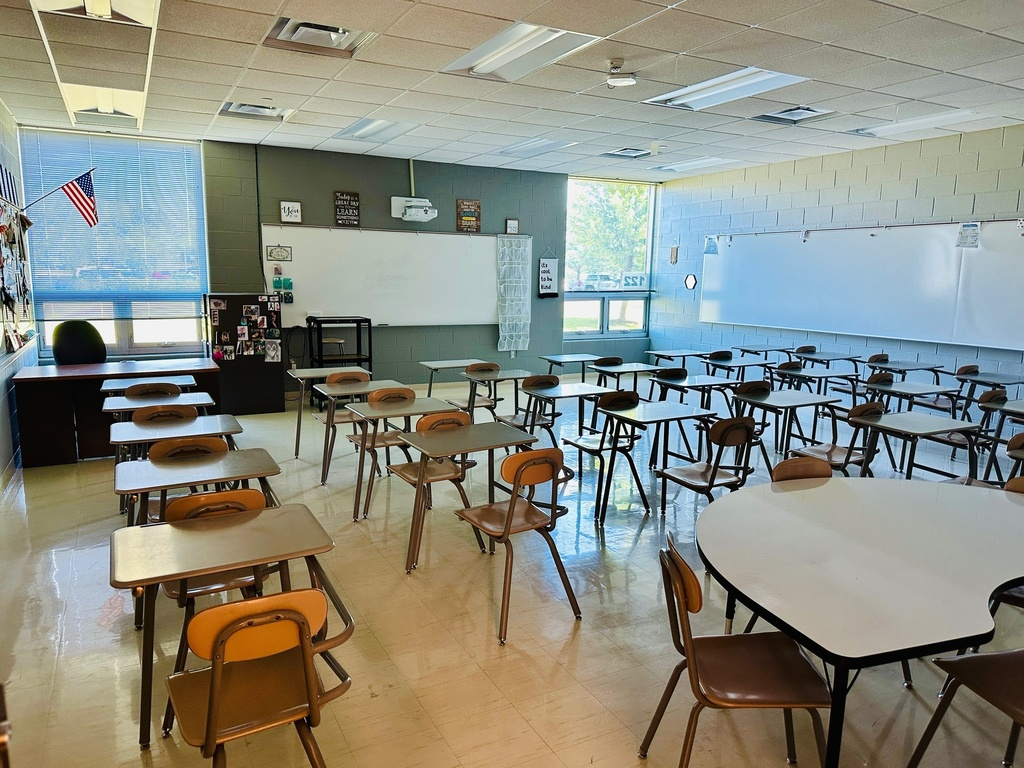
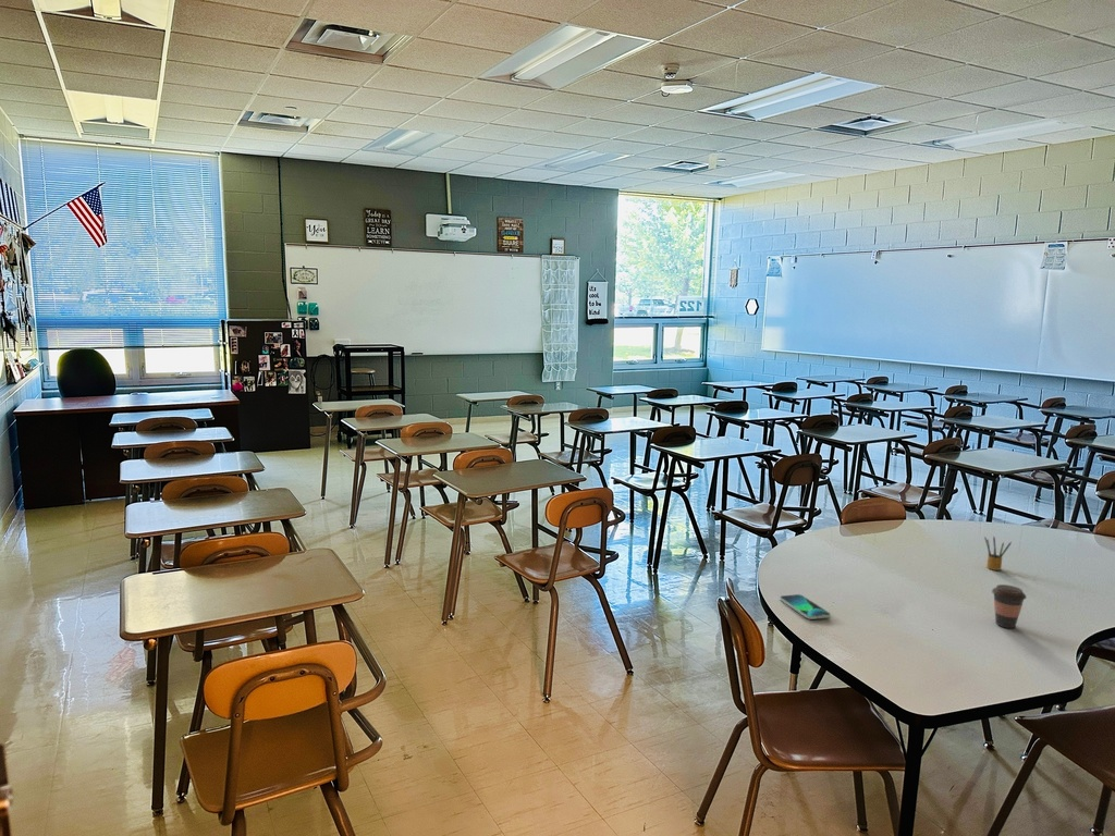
+ smartphone (804, 606)
+ coffee cup (1007, 606)
+ pencil box (995, 553)
